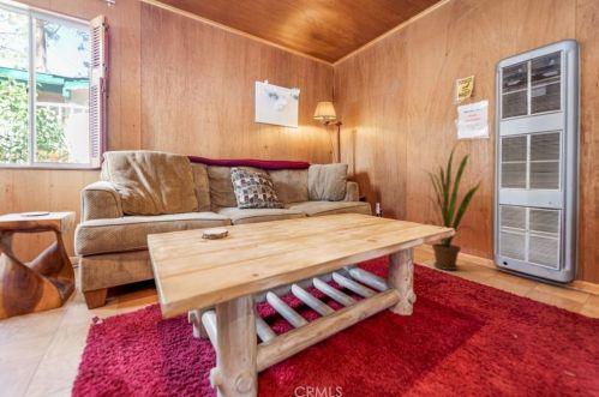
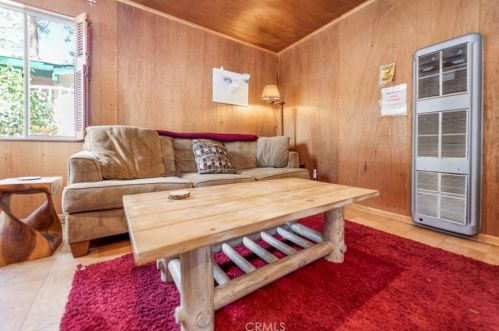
- house plant (447, 209)
